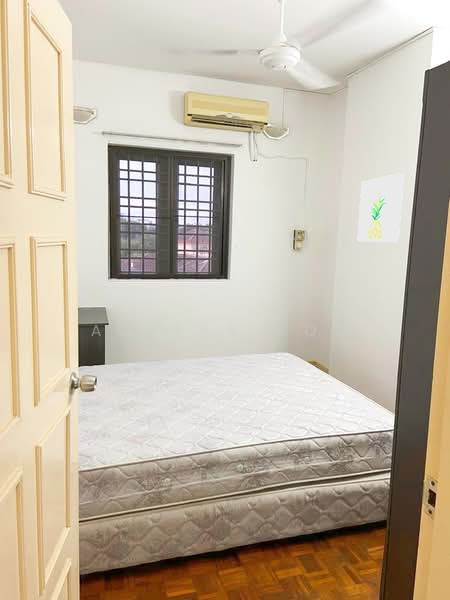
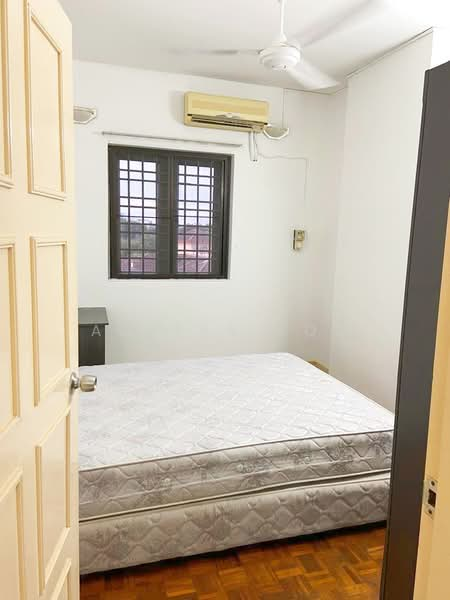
- wall art (378, 210)
